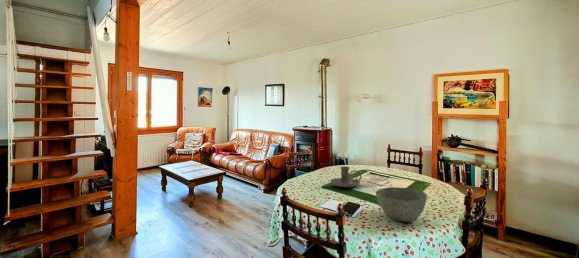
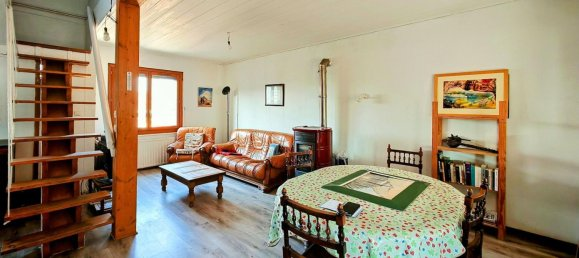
- candle holder (347, 176)
- bowl (400, 205)
